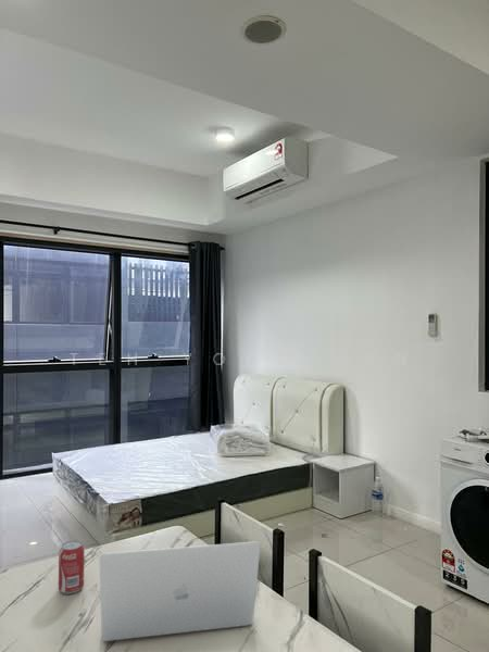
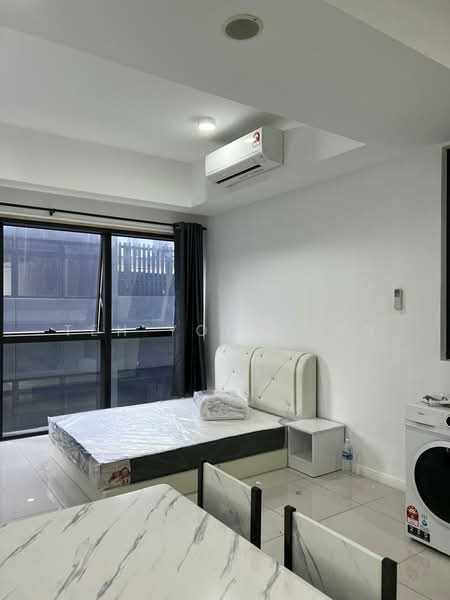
- laptop (177, 566)
- beverage can (71, 566)
